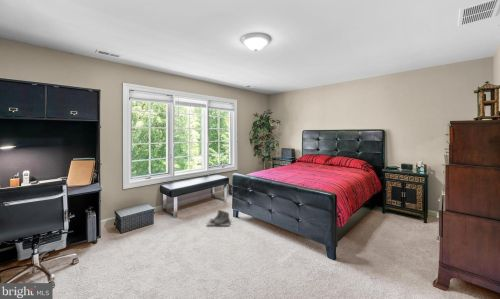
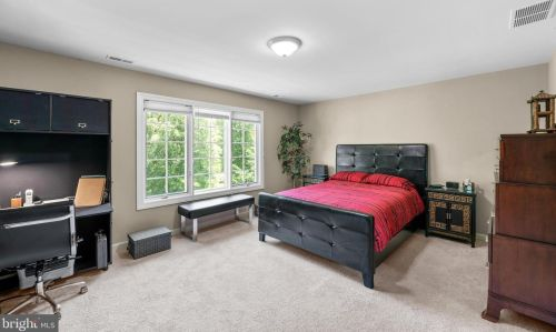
- boots (219, 216)
